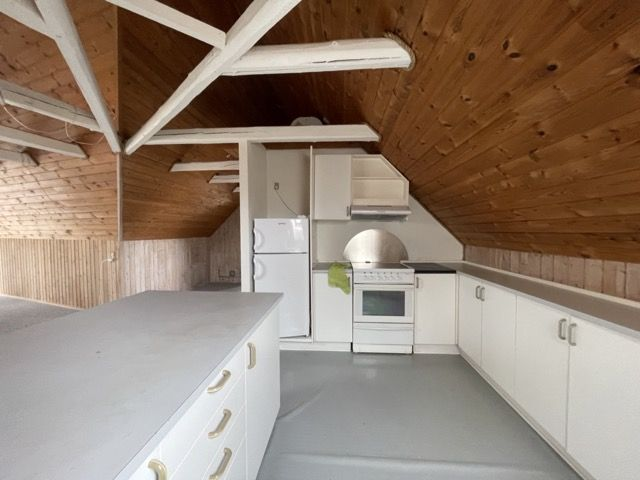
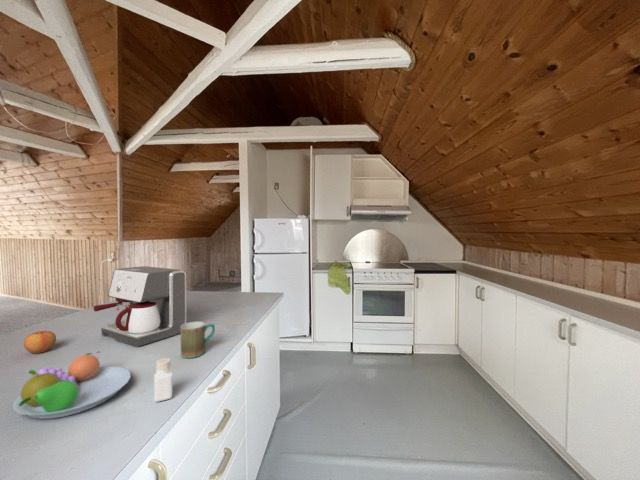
+ mug (198, 338)
+ pepper shaker (163, 379)
+ fruit bowl (73, 380)
+ coffee maker (145, 301)
+ apple (40, 340)
